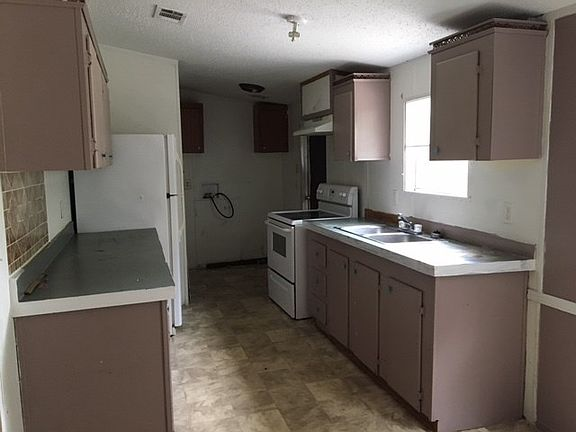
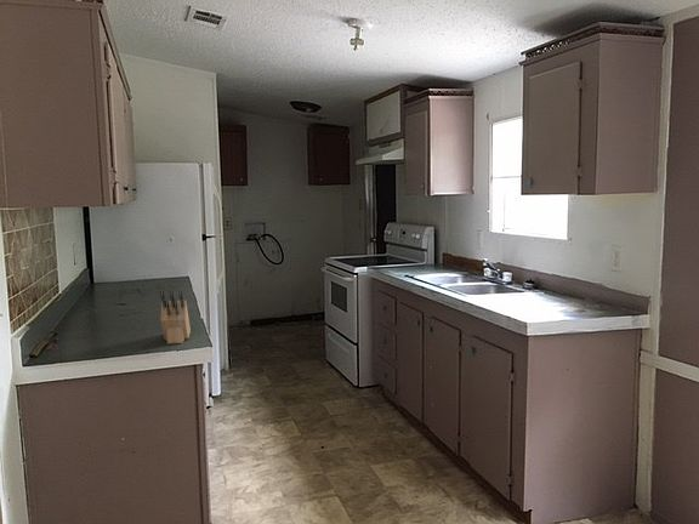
+ knife block (175, 313)
